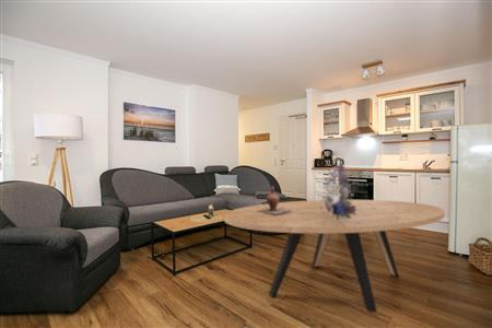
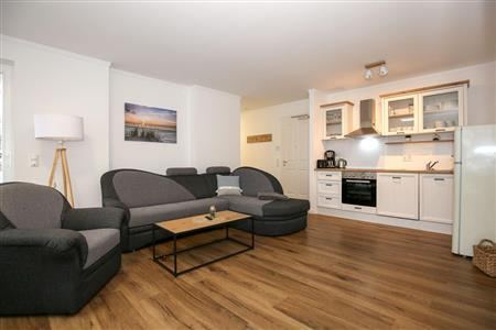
- bouquet (343, 184)
- ceramic jug (273, 199)
- dining table (348, 245)
